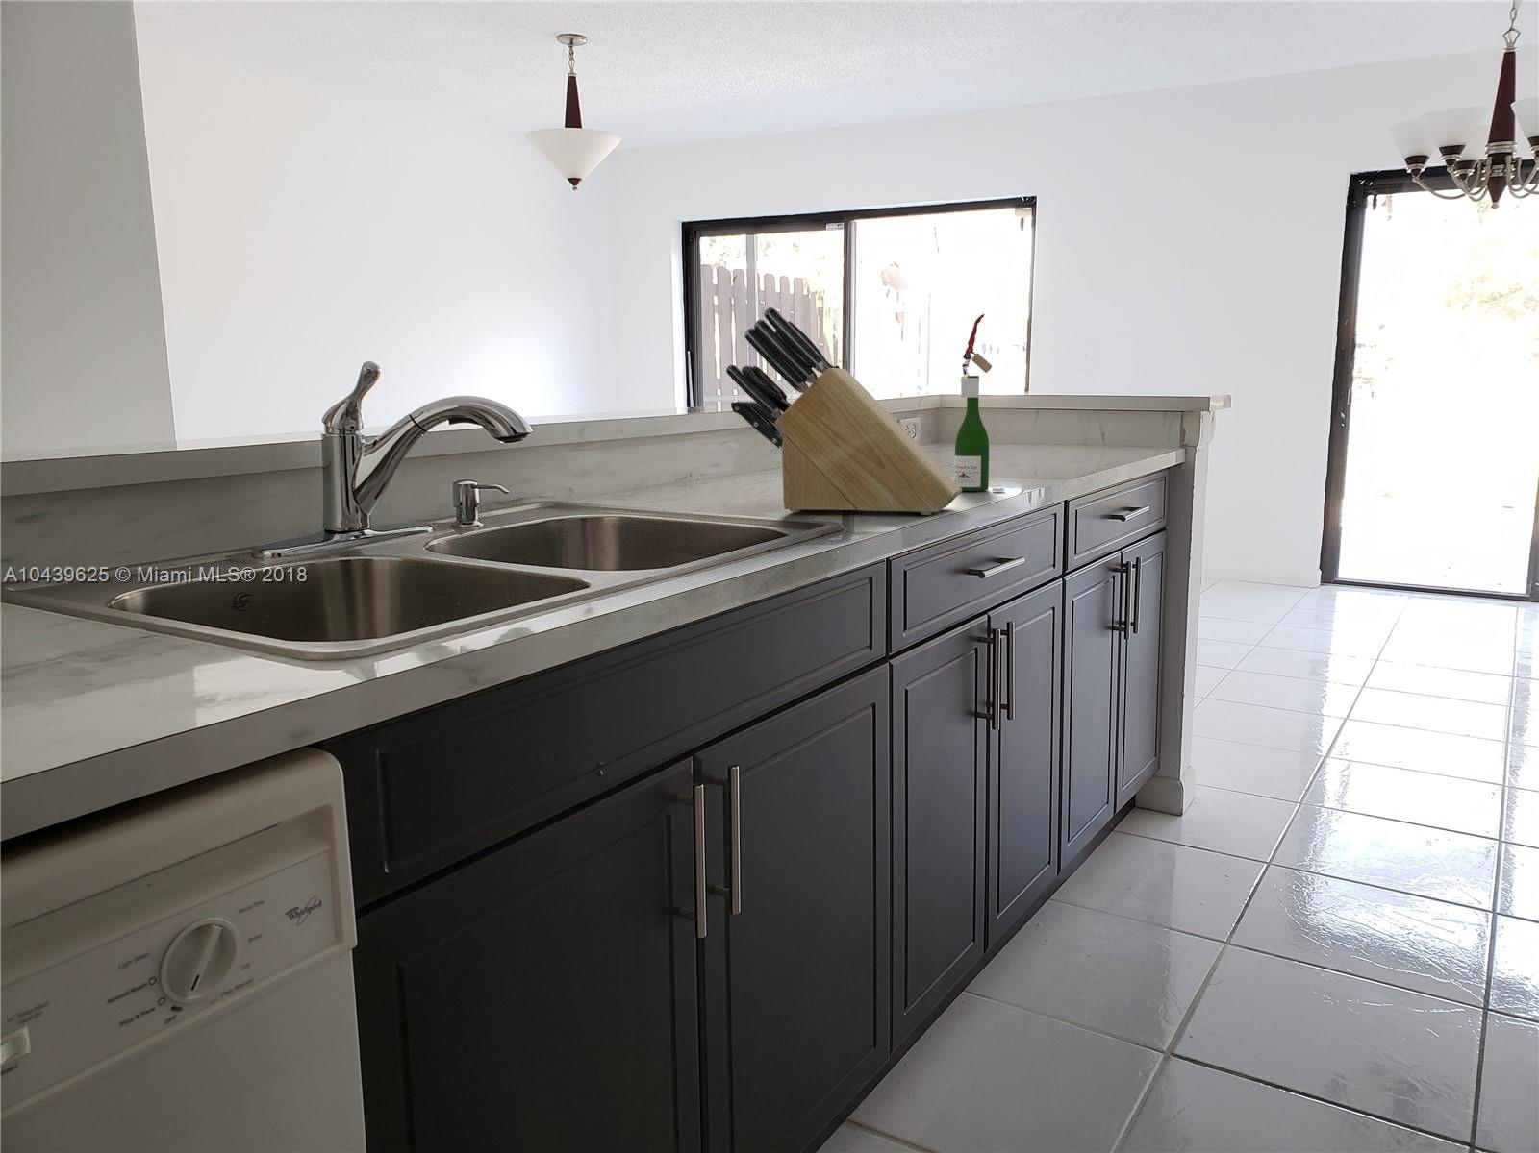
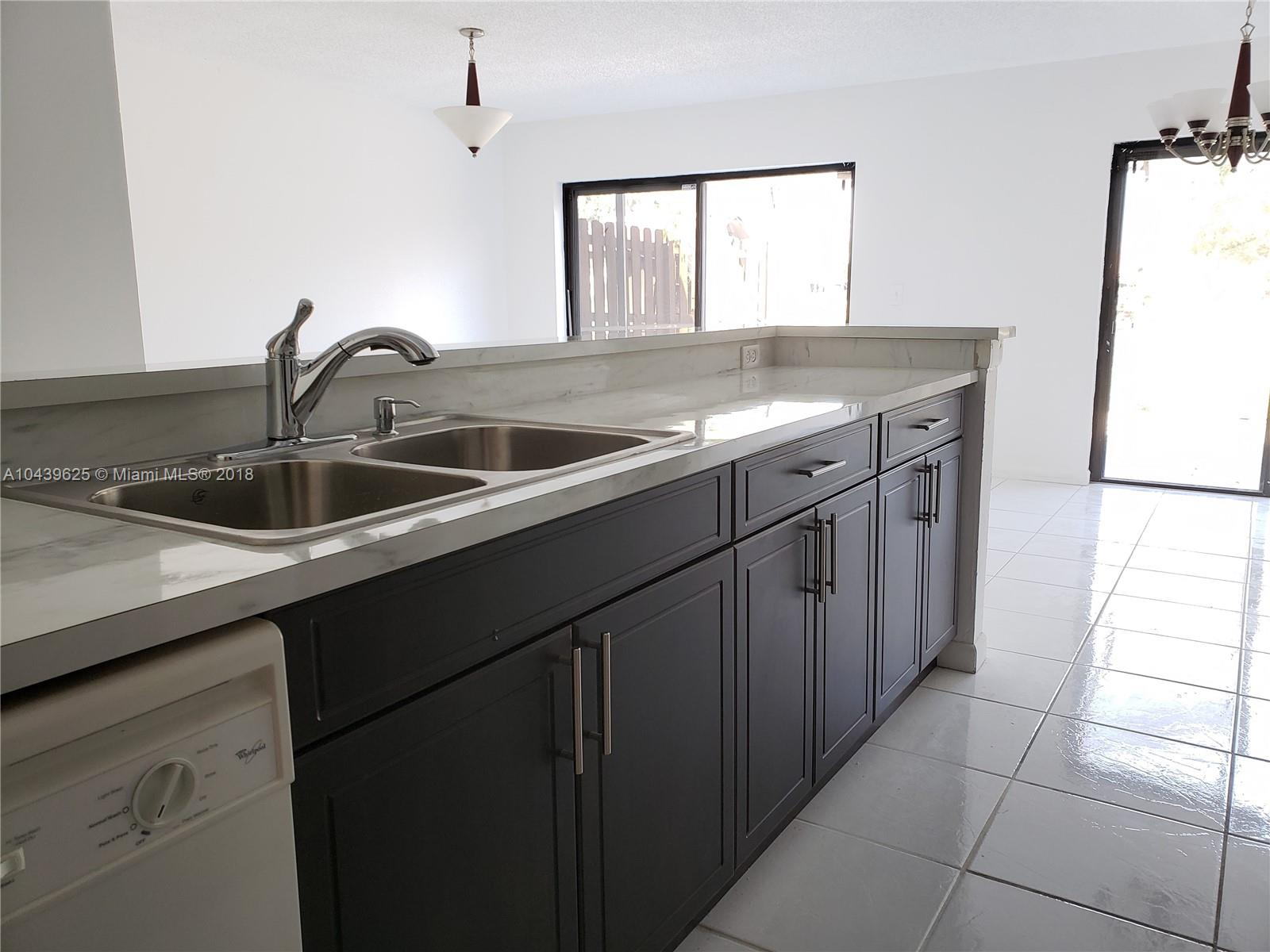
- knife block (843, 409)
- wine bottle (977, 402)
